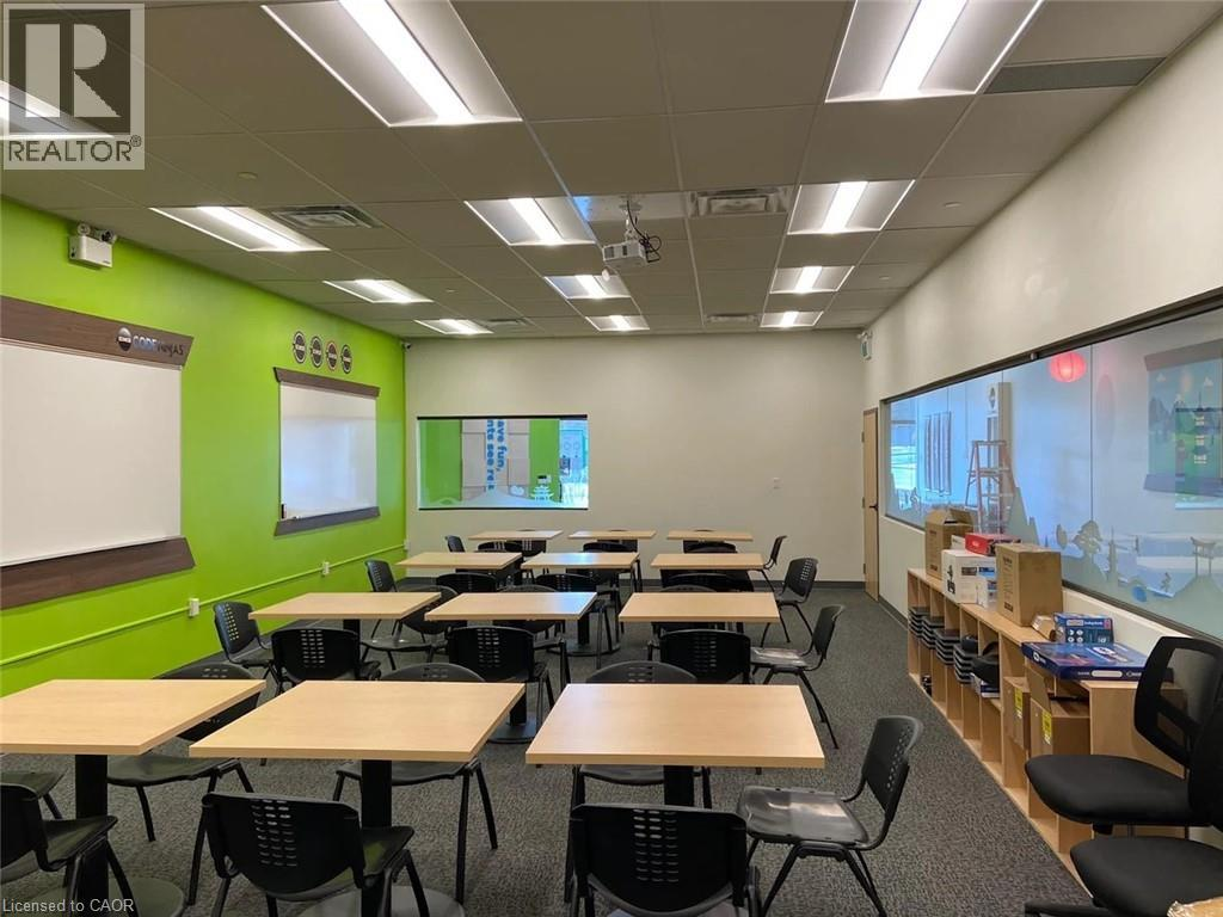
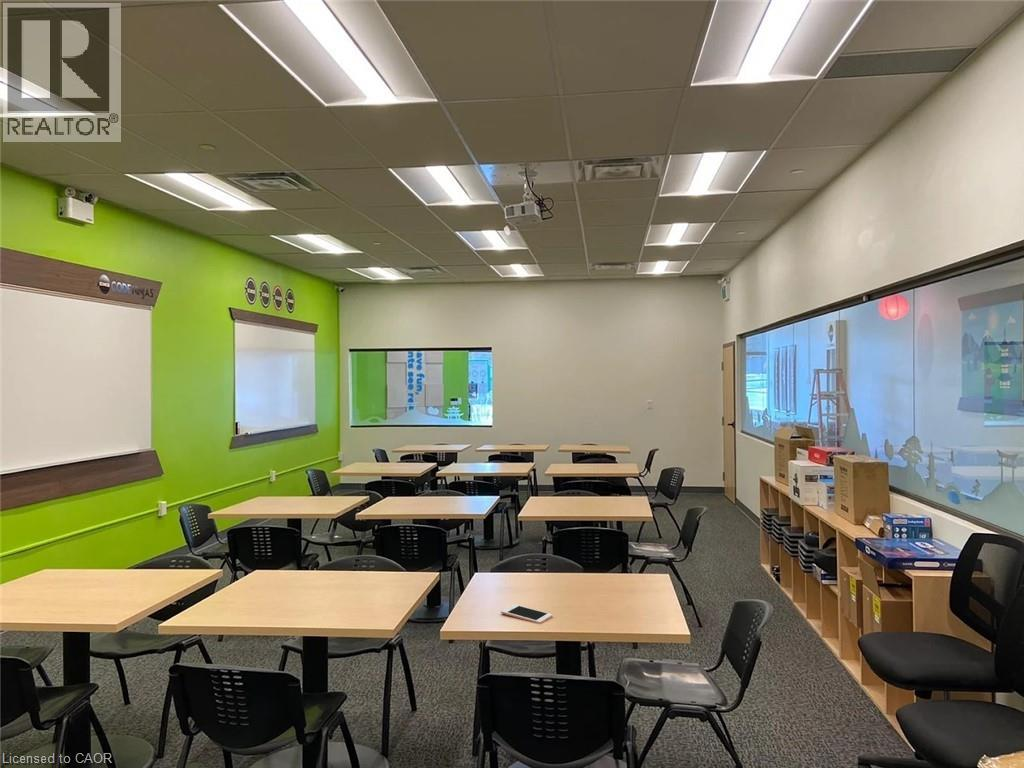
+ cell phone (526, 613)
